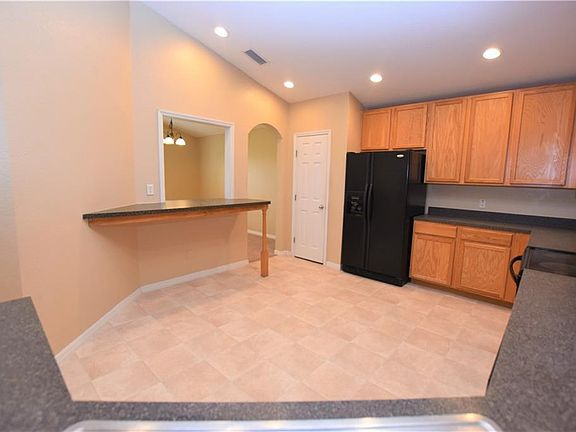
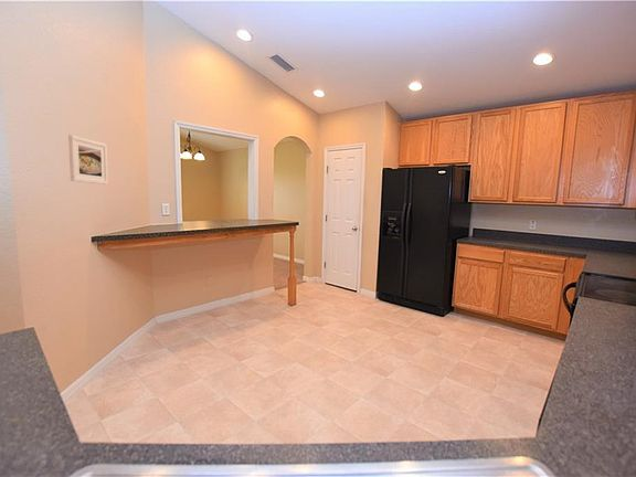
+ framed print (89, 161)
